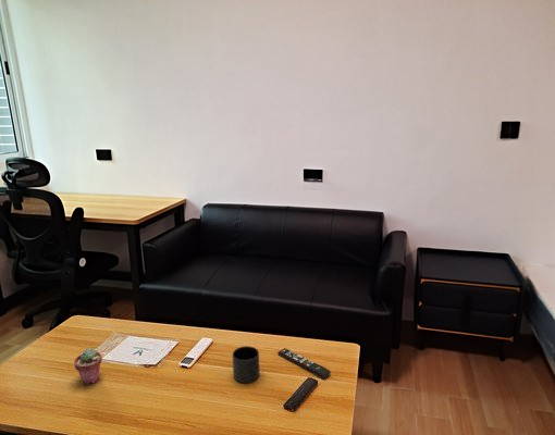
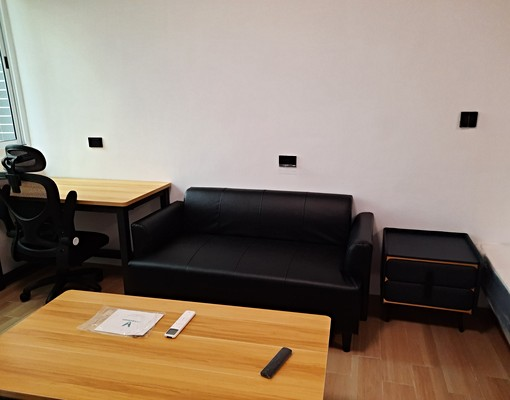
- potted succulent (88, 363)
- remote control (303, 361)
- mug (247, 362)
